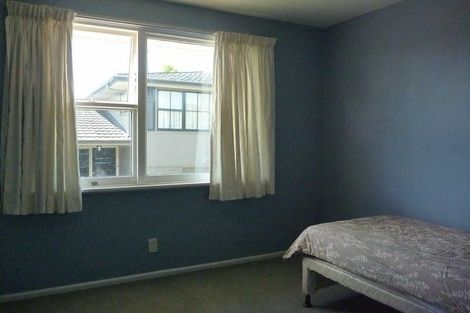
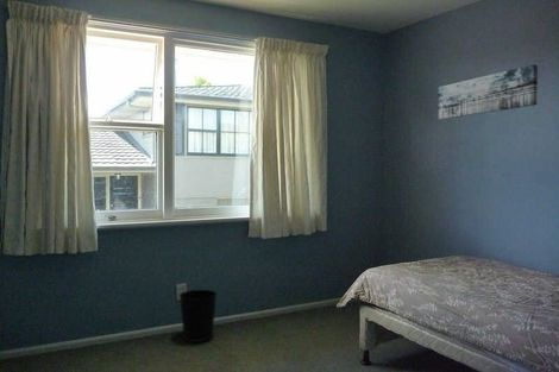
+ wall art (482, 95)
+ wastebasket (197, 315)
